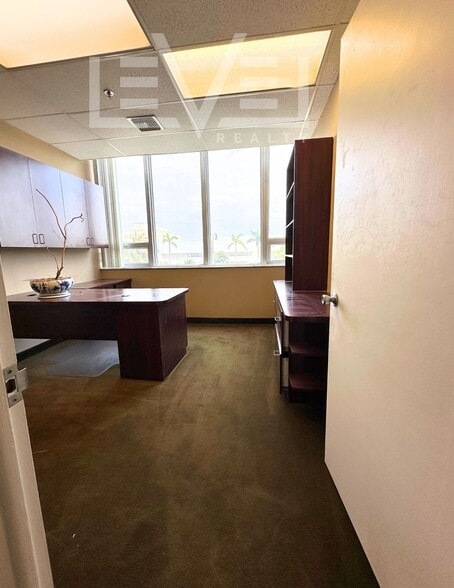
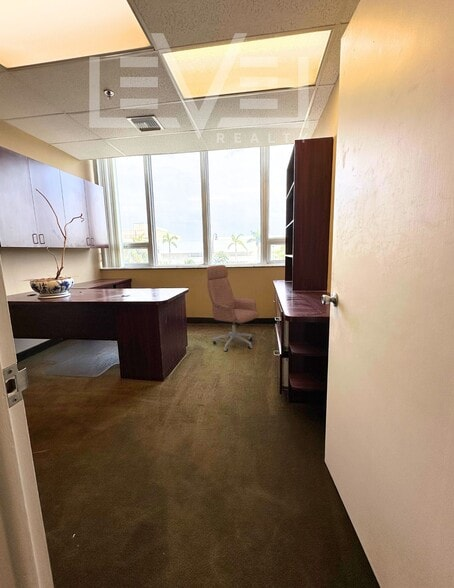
+ office chair (231, 305)
